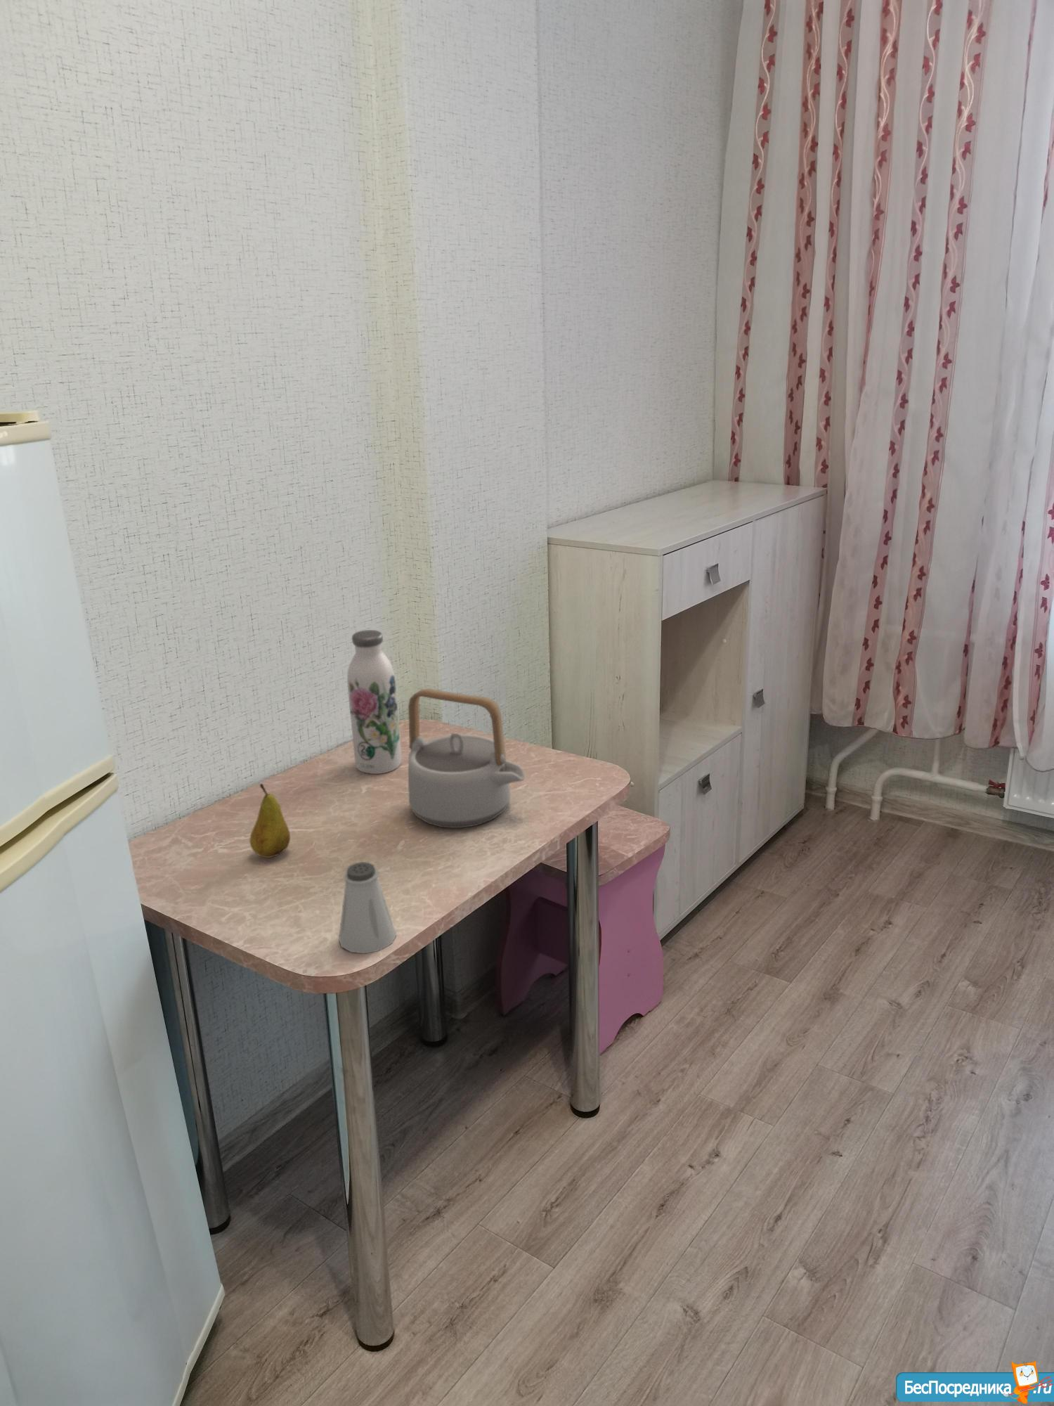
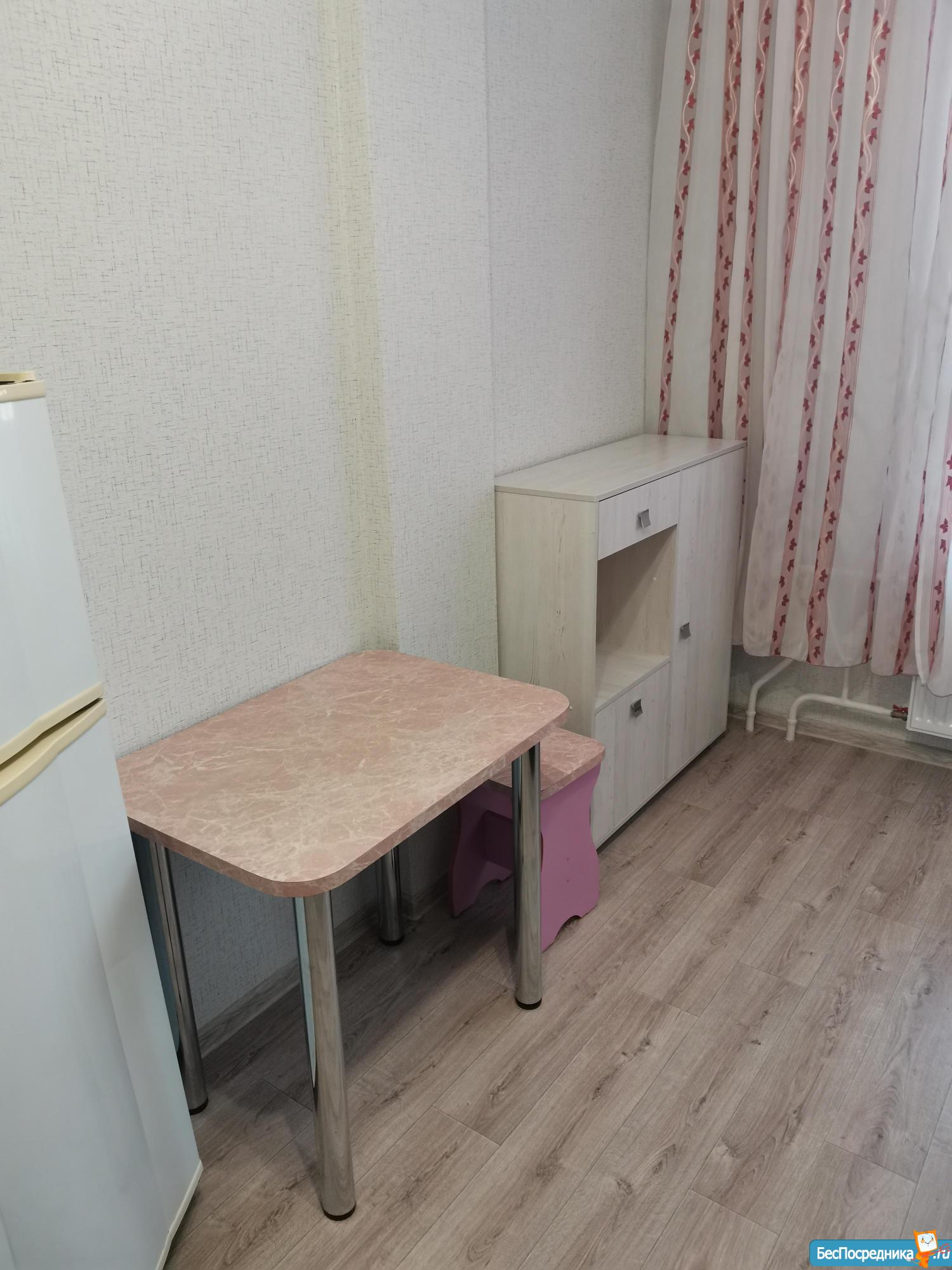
- saltshaker (364, 903)
- fruit (267, 818)
- teapot (465, 754)
- water bottle (372, 700)
